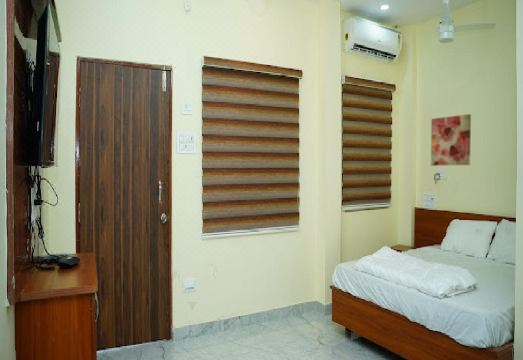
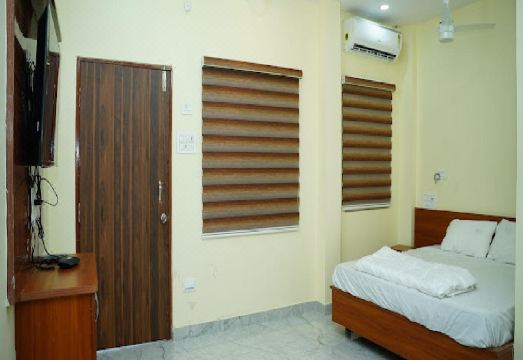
- wall art (449, 141)
